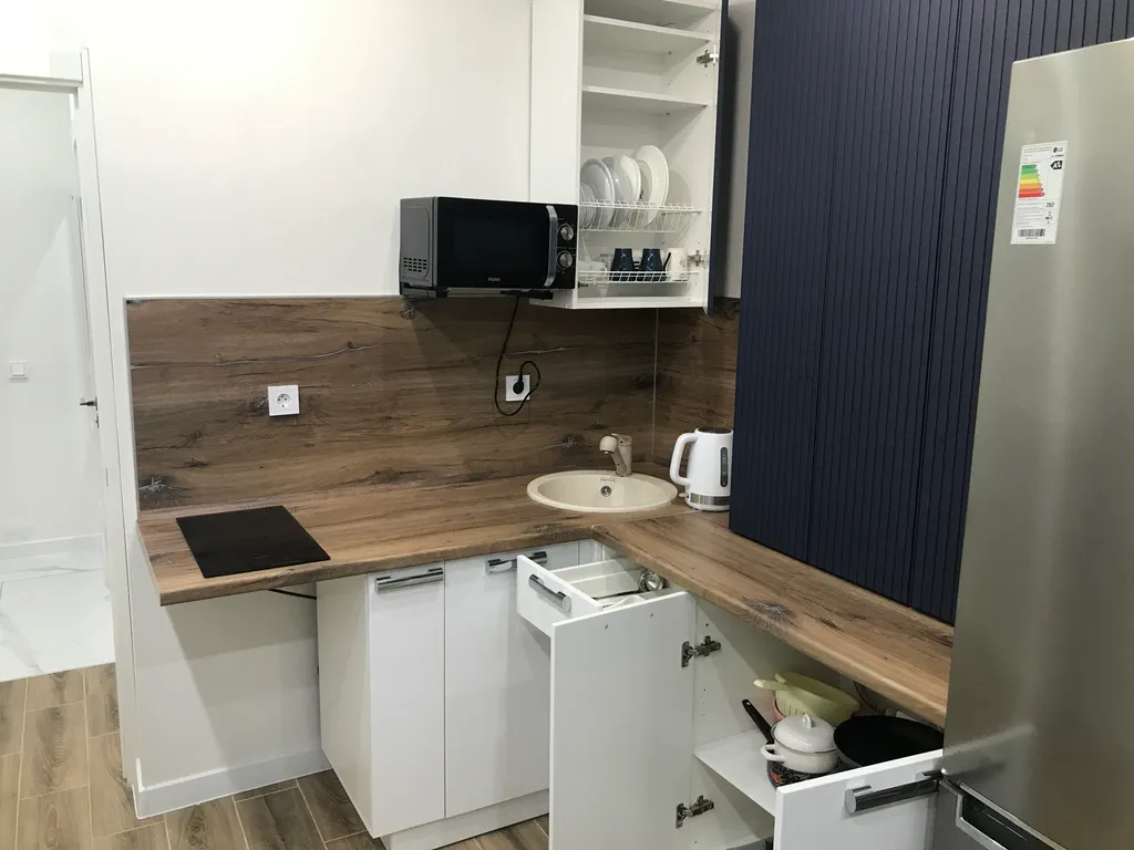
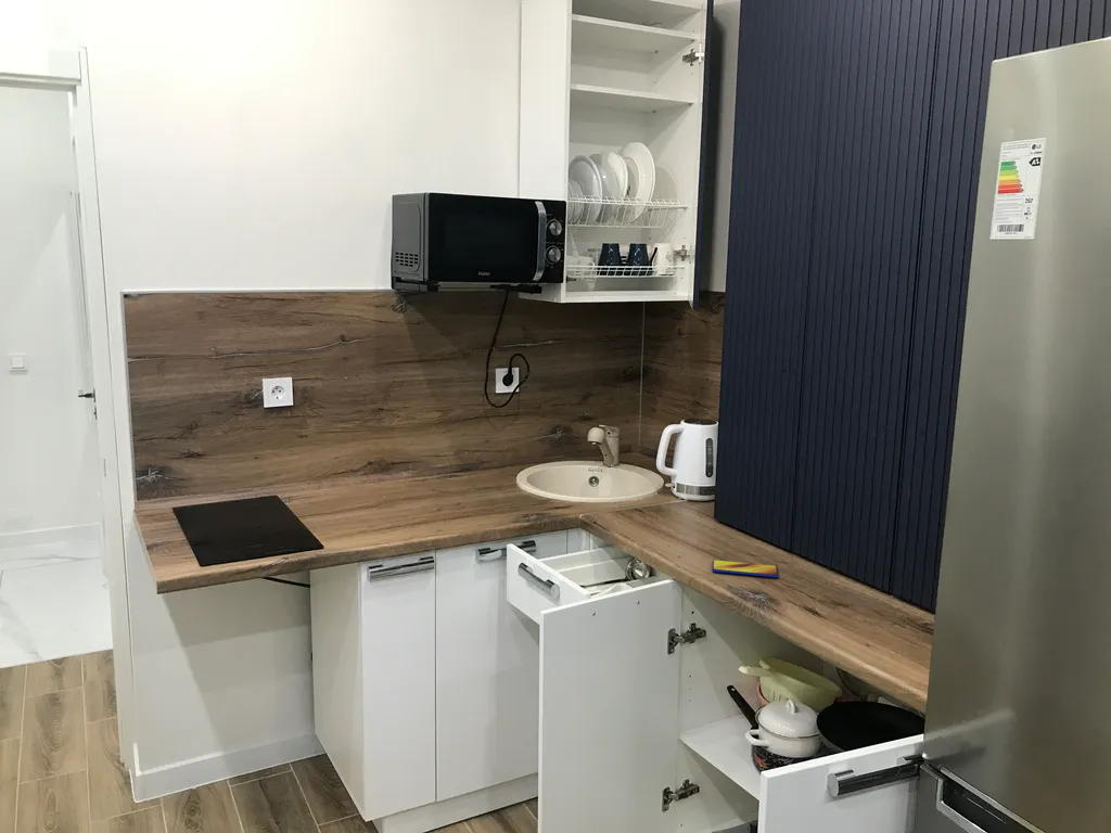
+ smartphone (744, 568)
